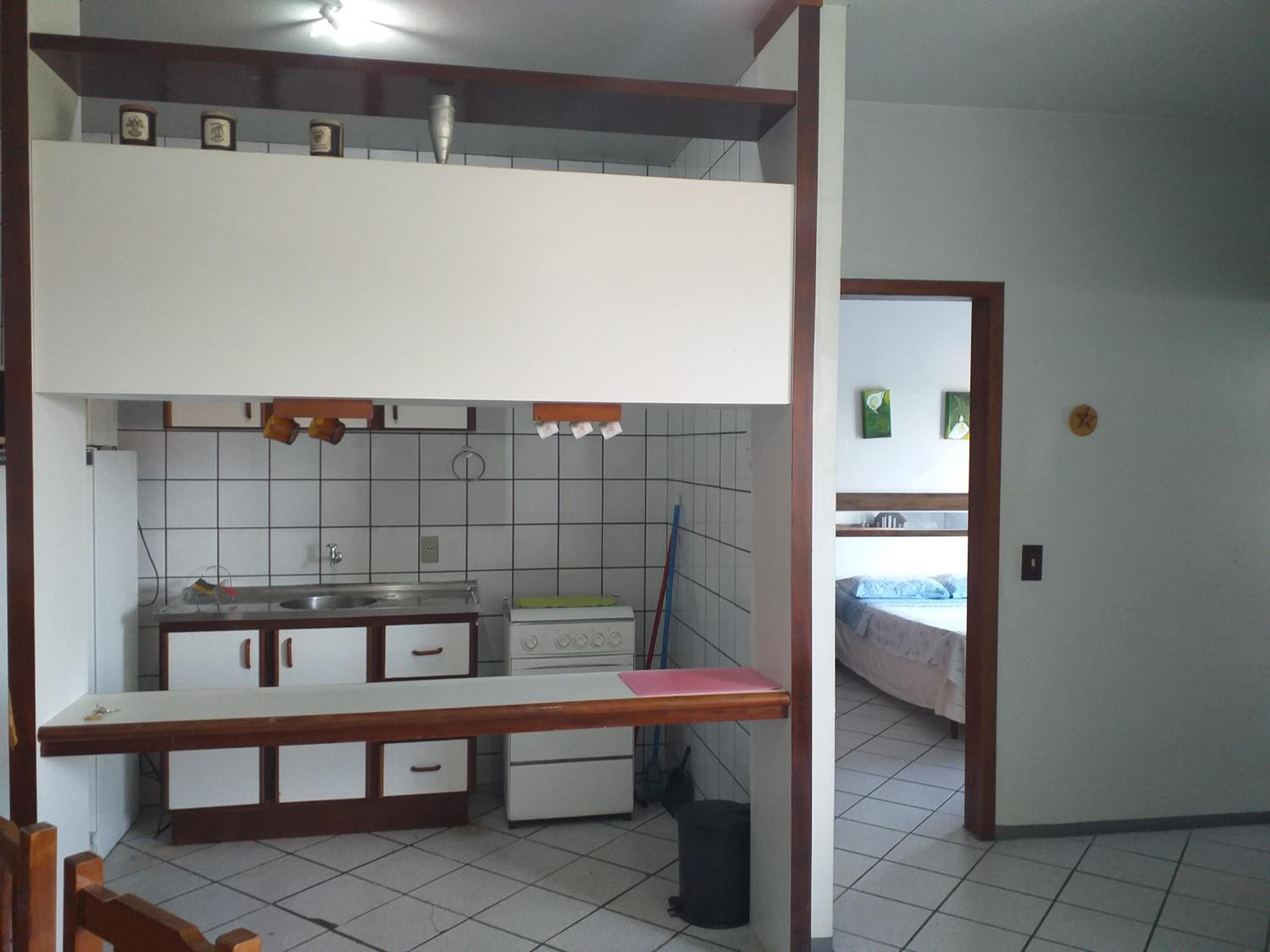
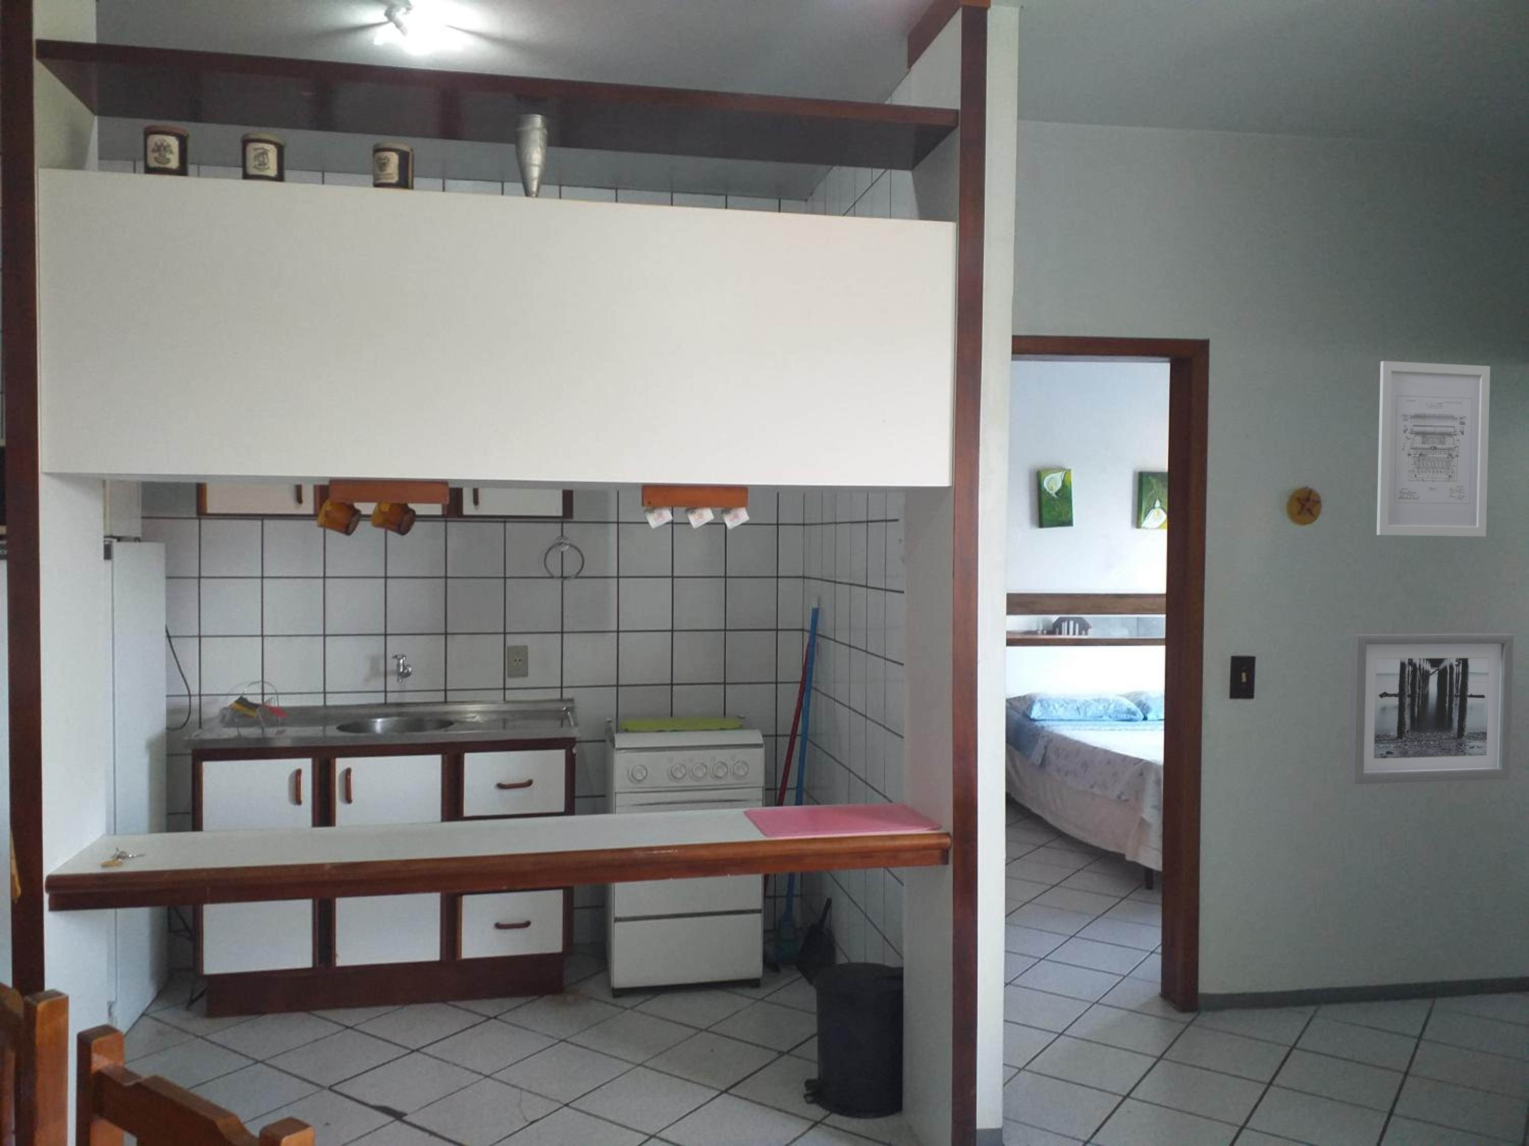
+ wall art (1433, 708)
+ wall art (1434, 450)
